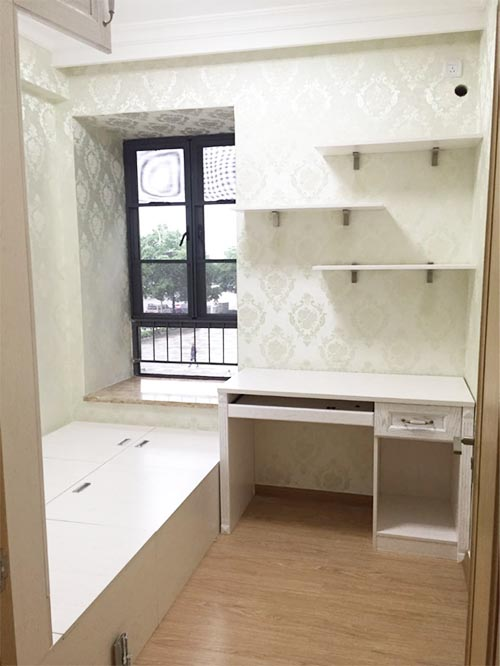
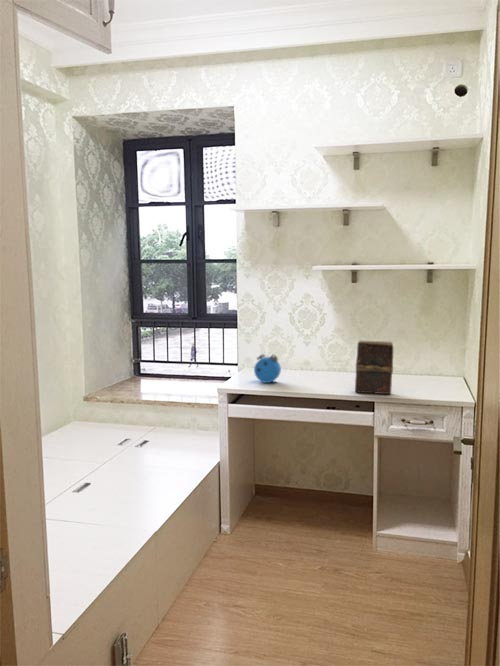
+ book (374, 367)
+ alarm clock (267, 368)
